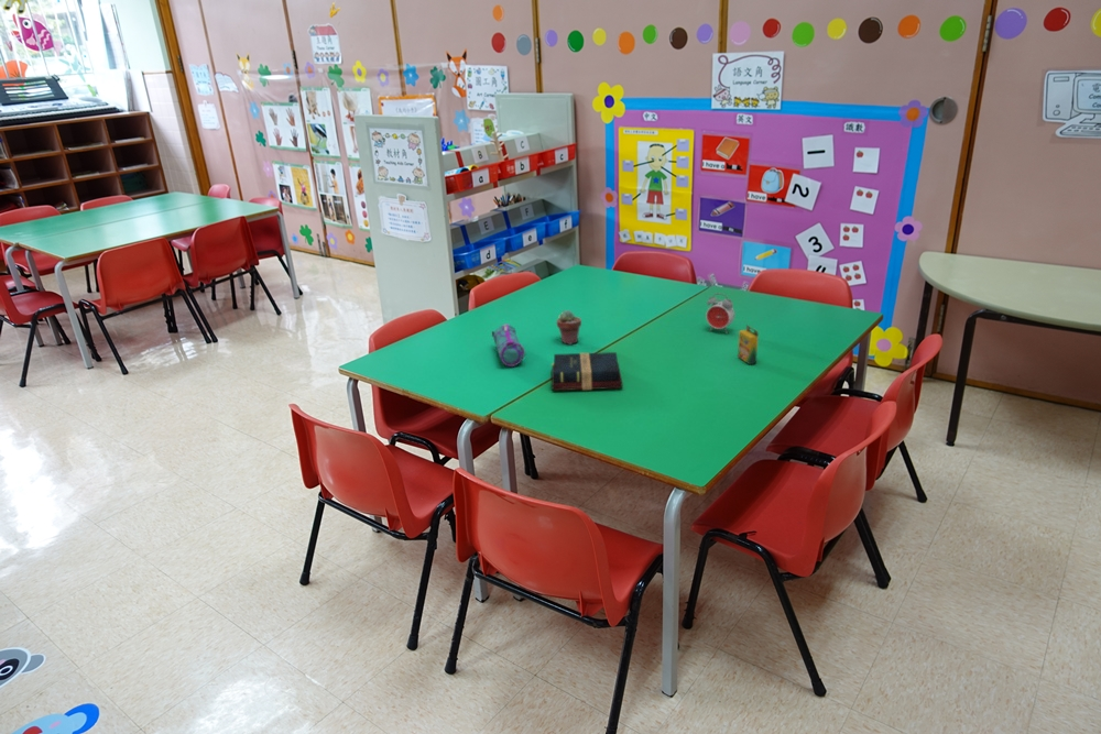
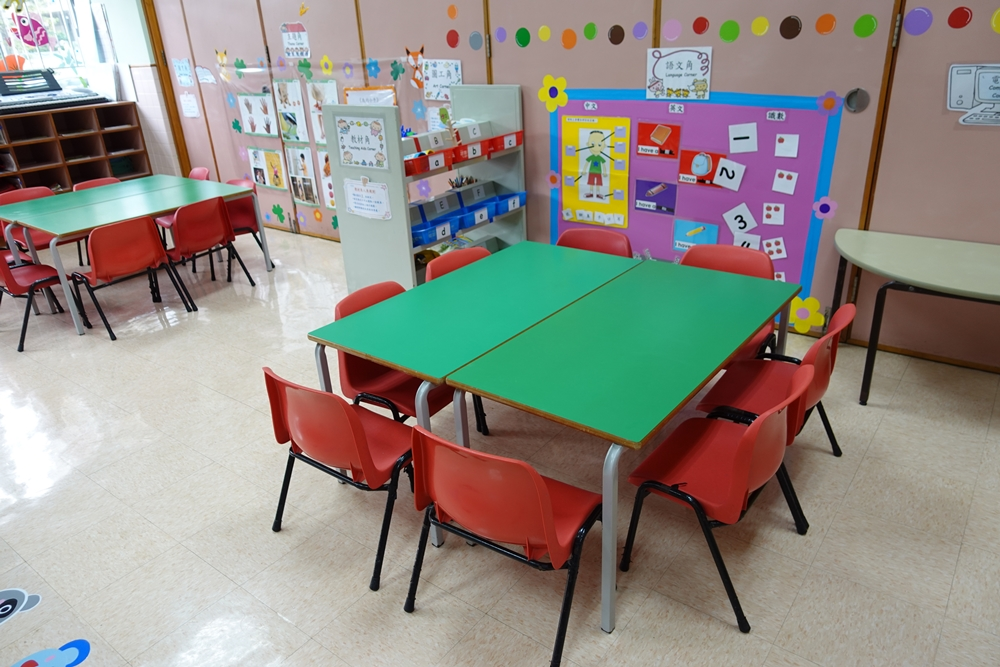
- alarm clock (720, 311)
- hardback book (586, 371)
- pencil case (508, 343)
- potted succulent (568, 326)
- crayon box (748, 343)
